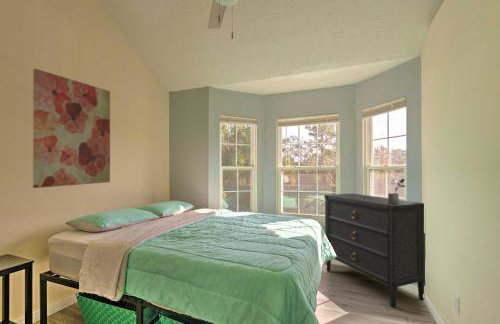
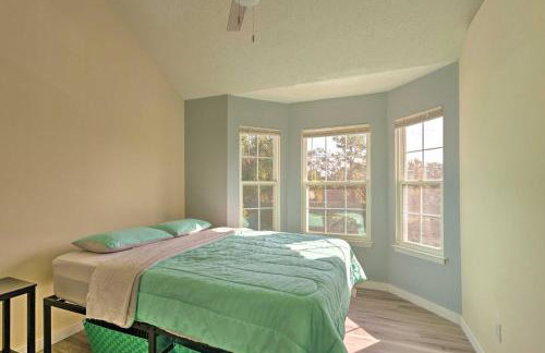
- wall art (76, 133)
- potted plant (396, 190)
- dresser (368, 241)
